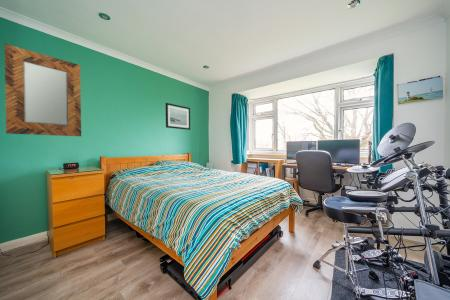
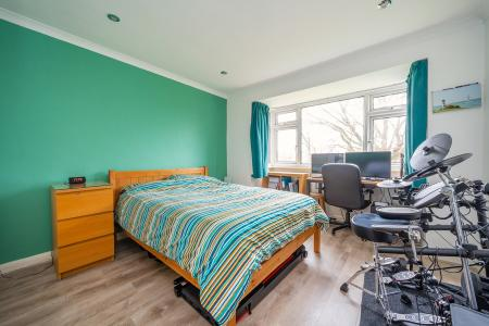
- wall art (178, 117)
- home mirror (47, 95)
